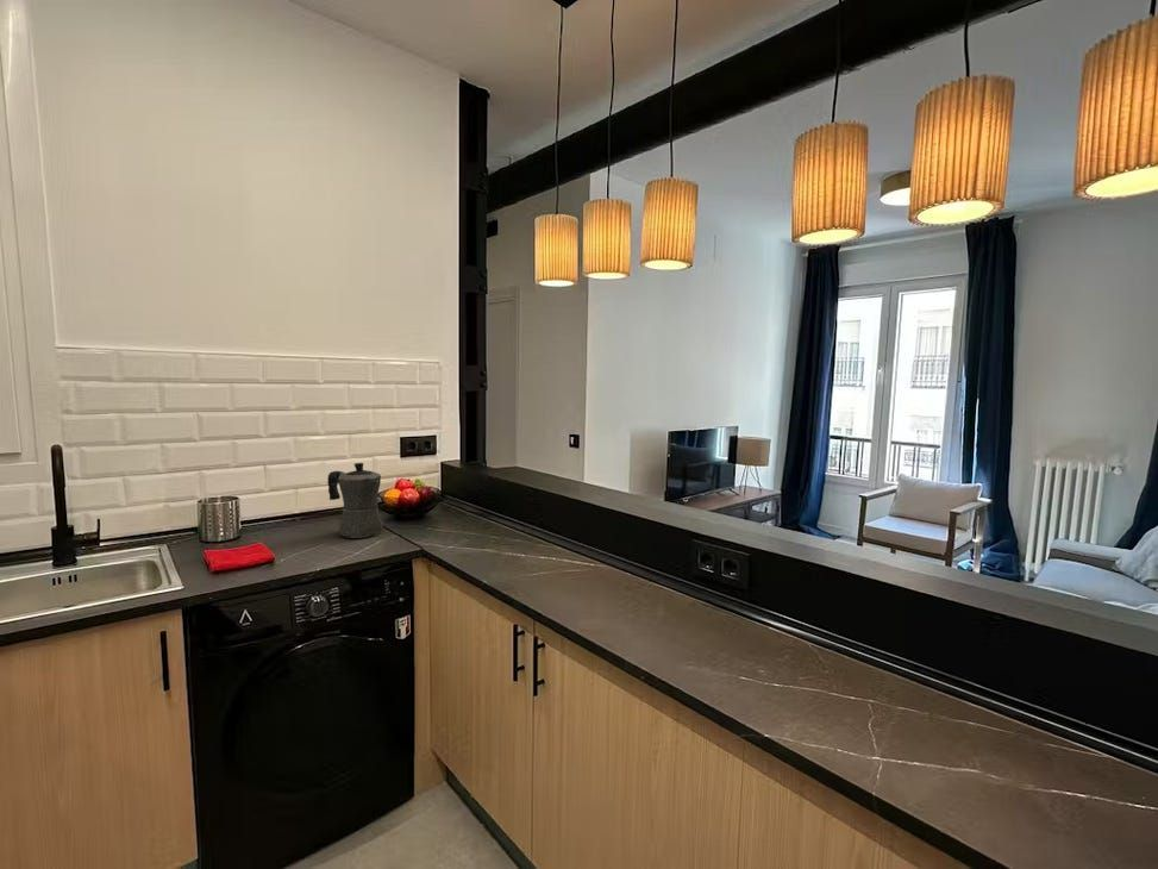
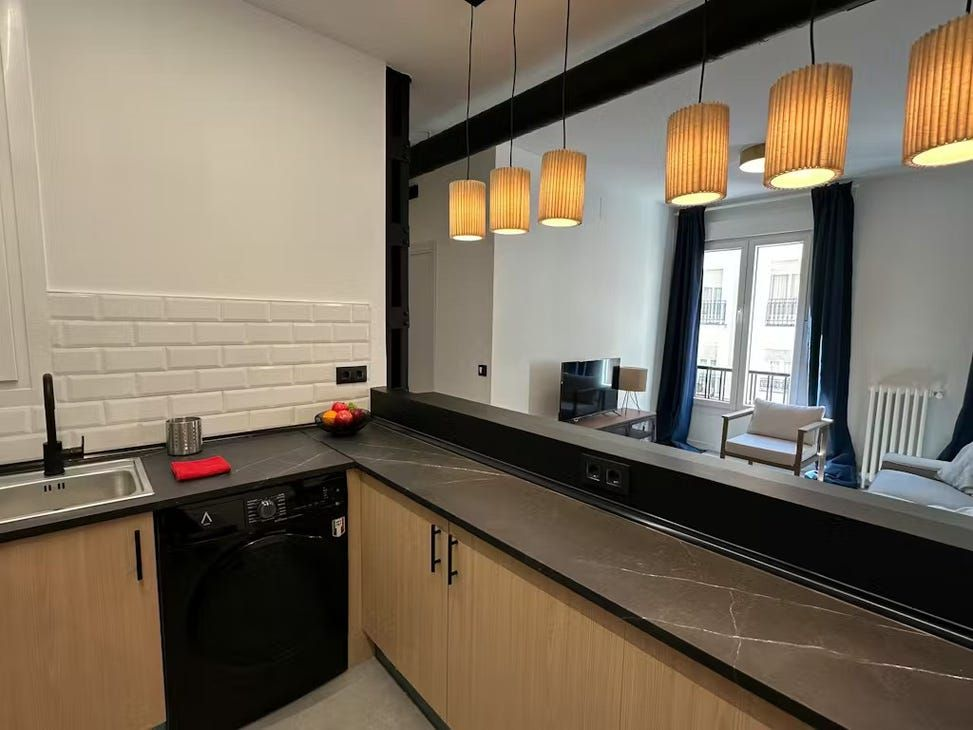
- moka pot (353, 496)
